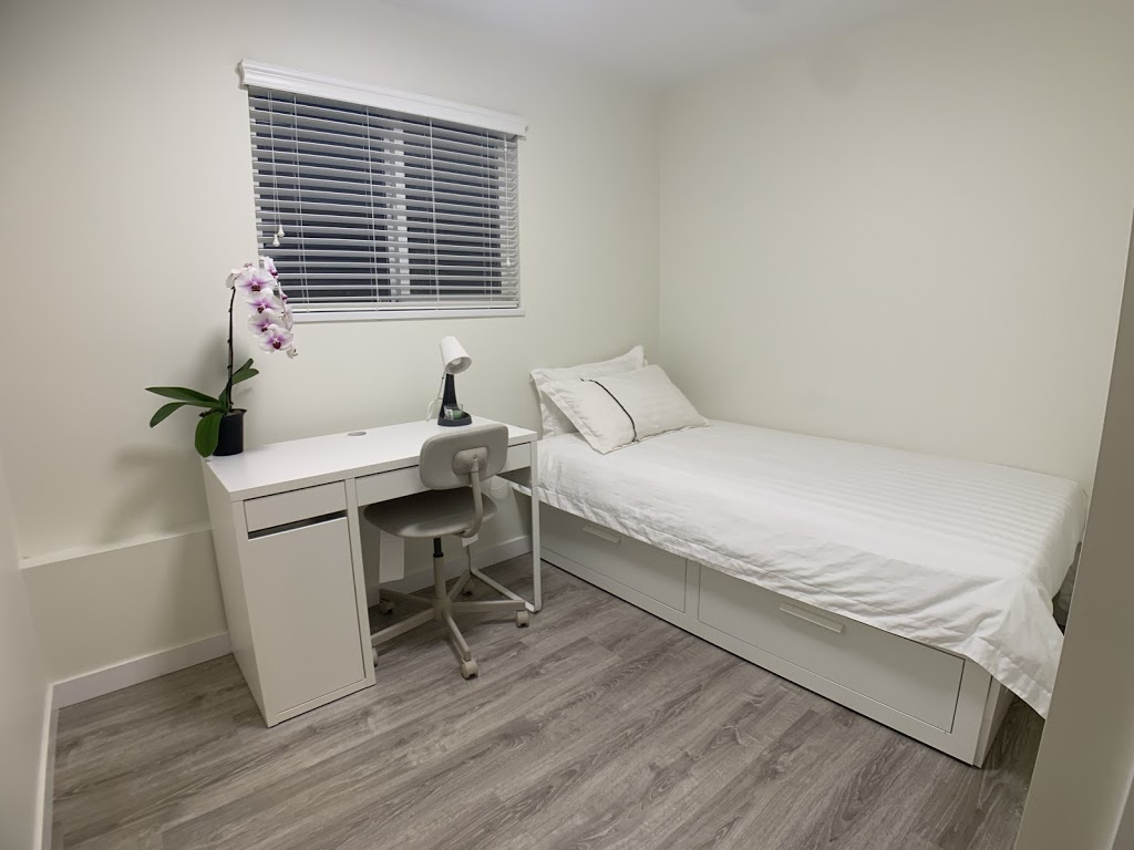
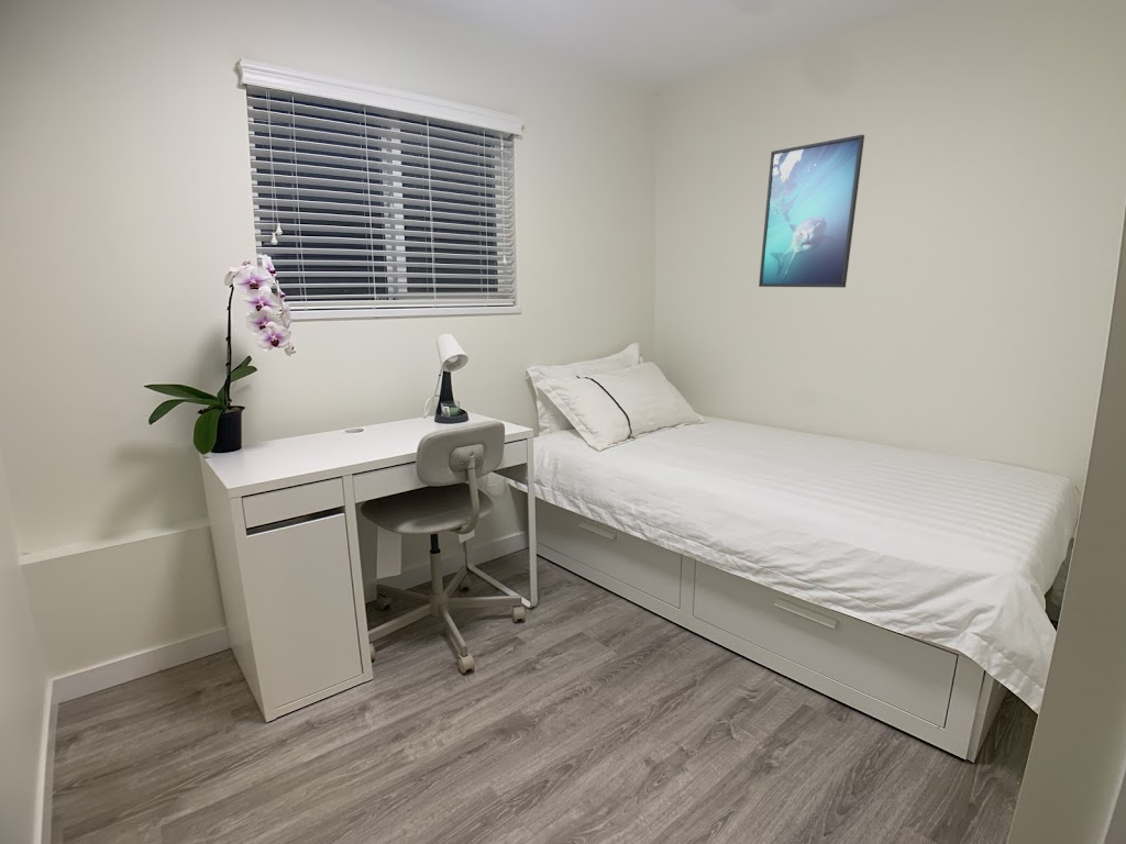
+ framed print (807, 216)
